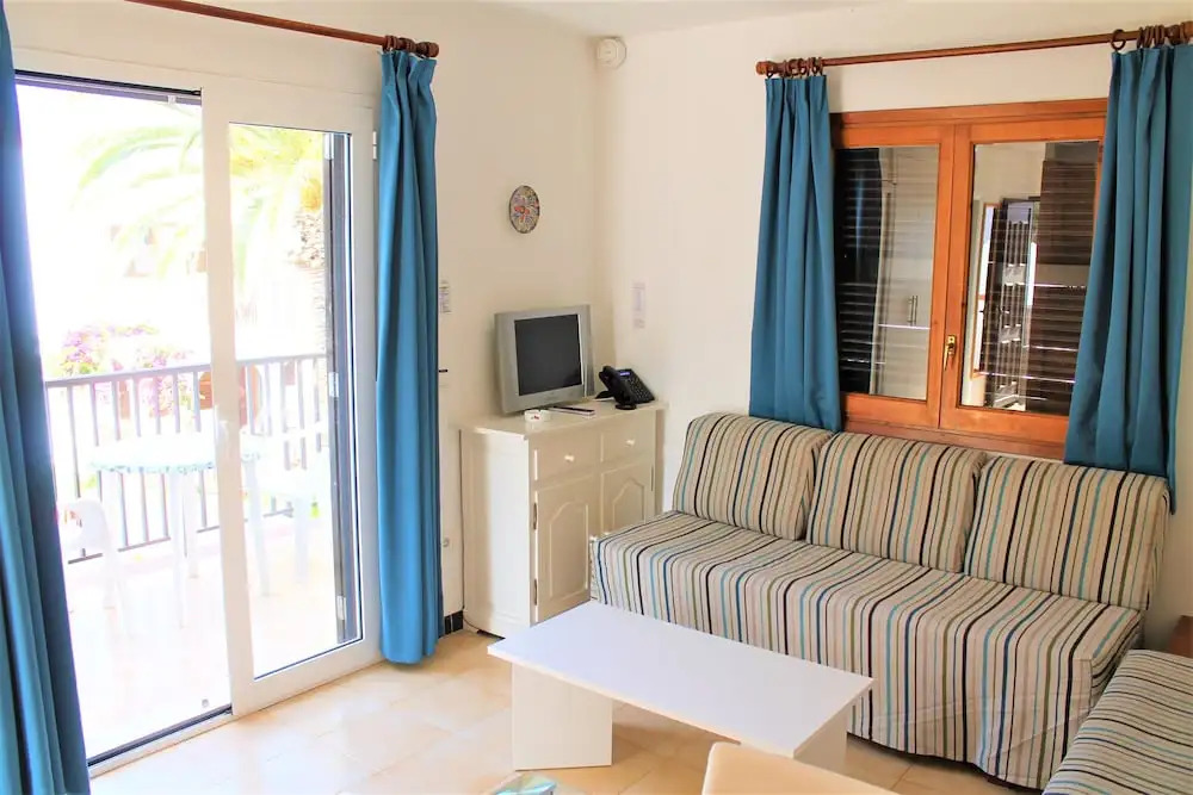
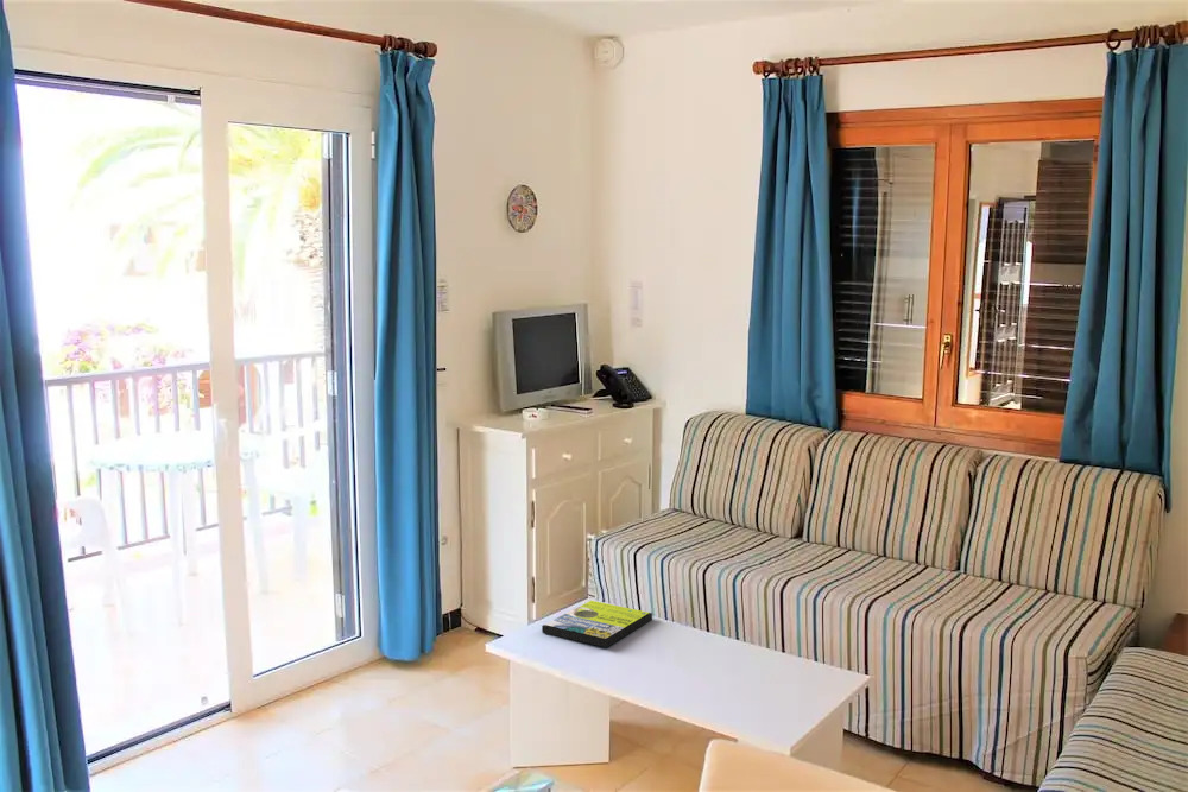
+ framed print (598, 621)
